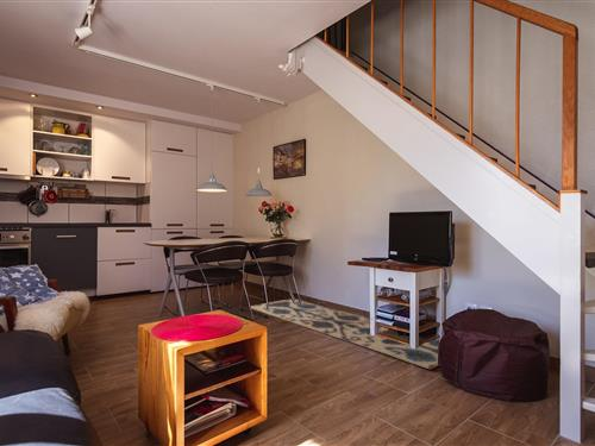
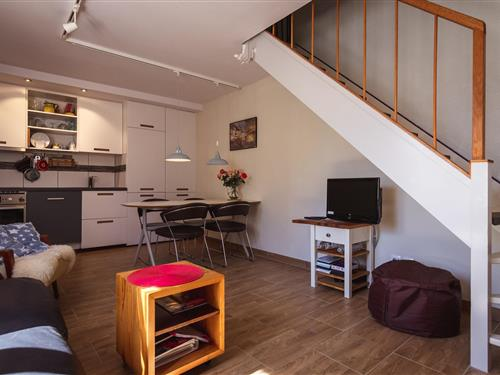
- rug (339, 322)
